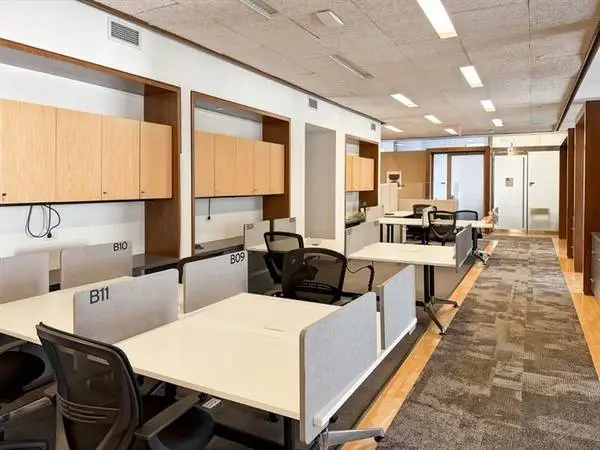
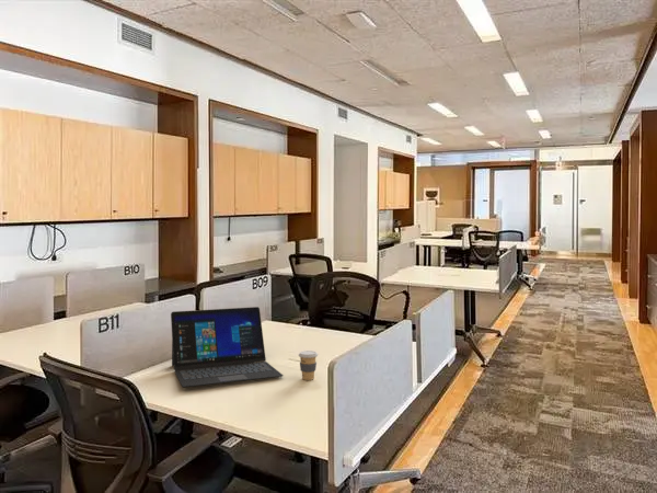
+ laptop (224, 342)
+ coffee cup (308, 365)
